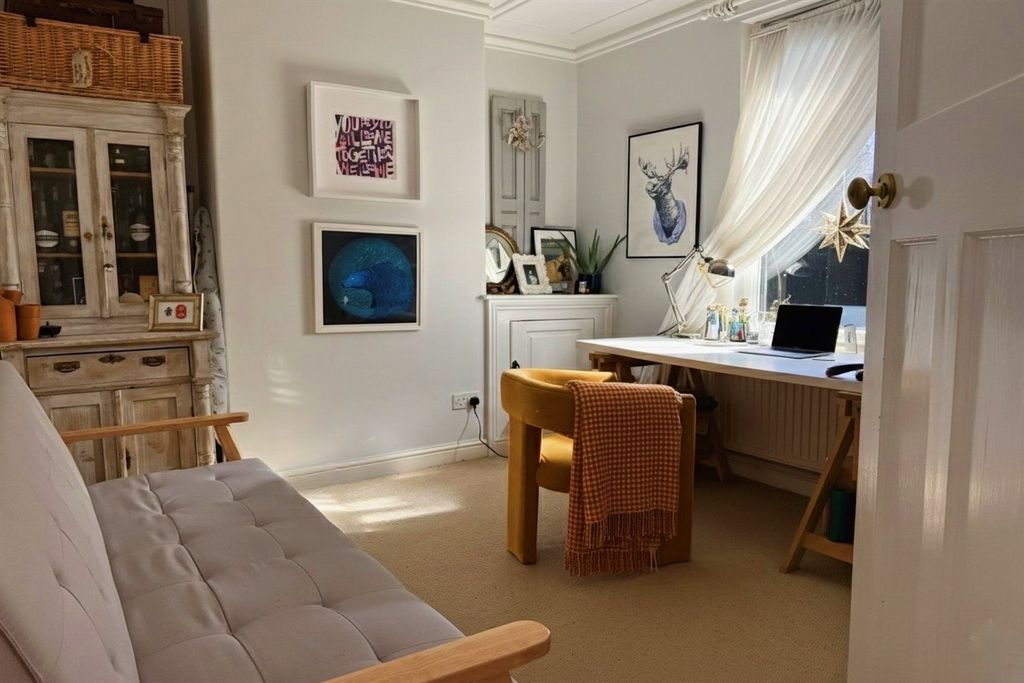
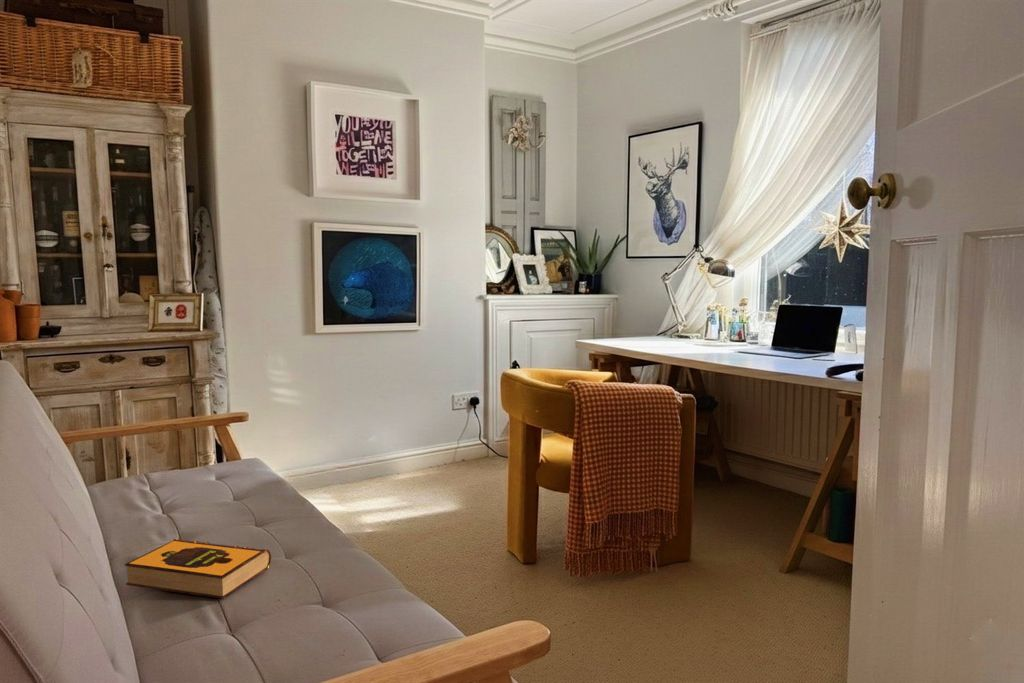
+ hardback book (201, 565)
